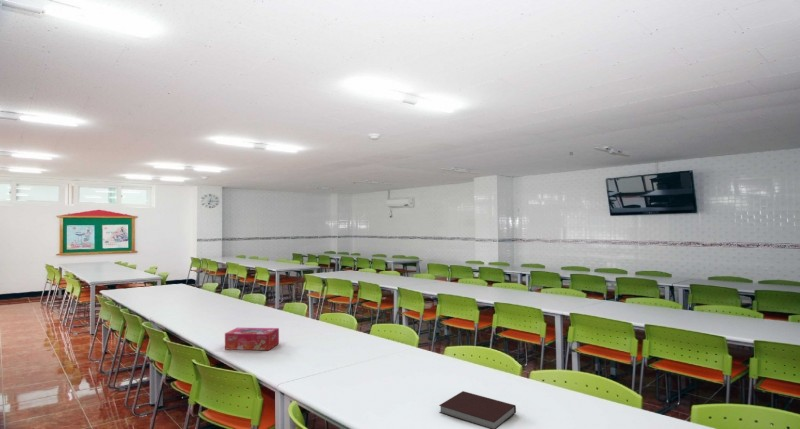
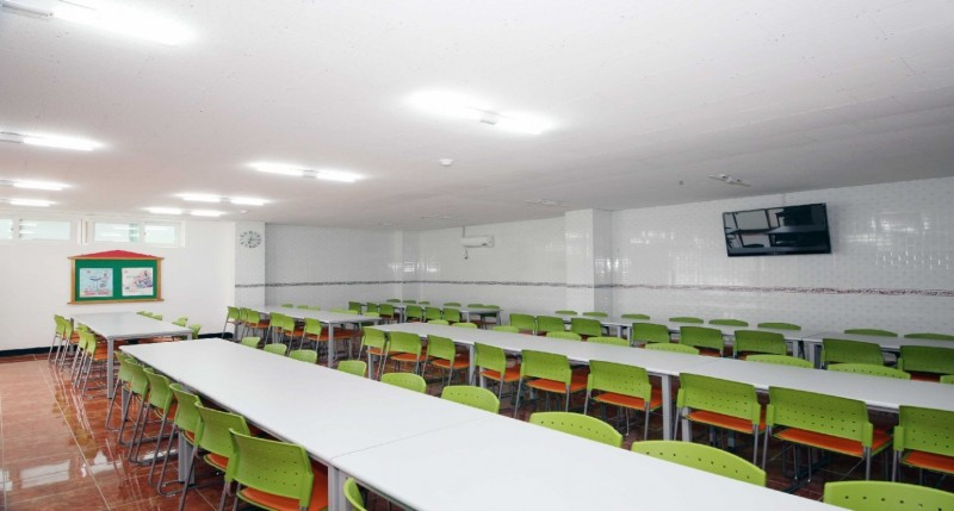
- notebook (477, 408)
- tissue box (252, 338)
